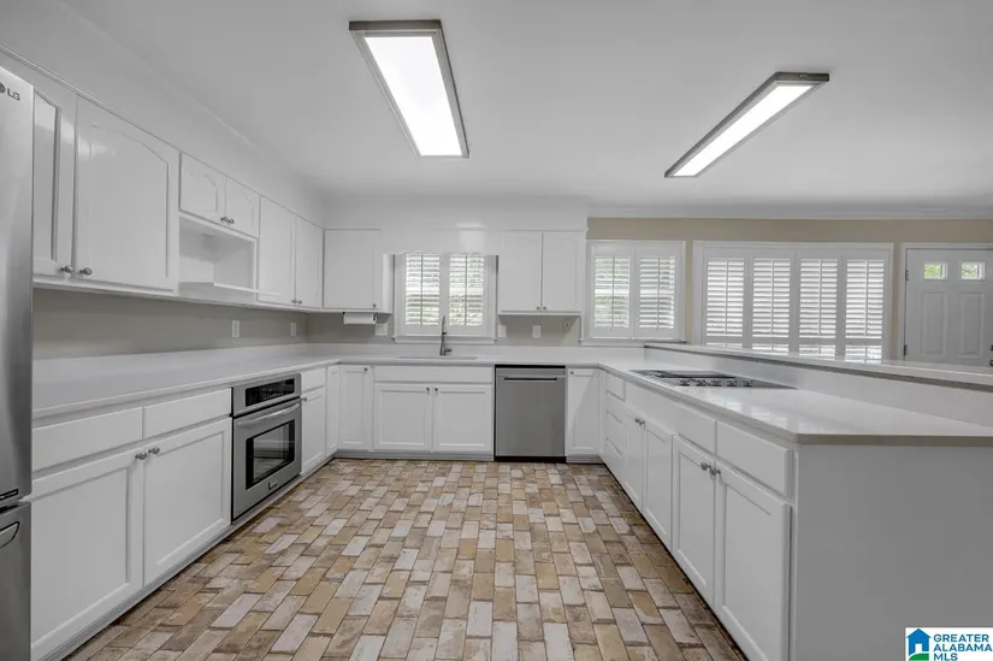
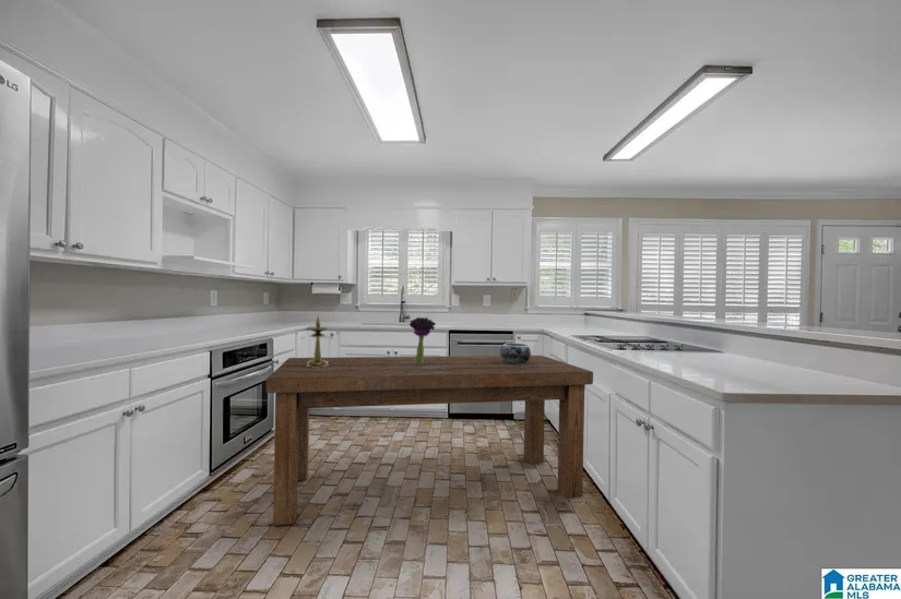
+ candlestick (318, 339)
+ bouquet (422, 339)
+ dining table (424, 404)
+ decorative bowl (514, 352)
